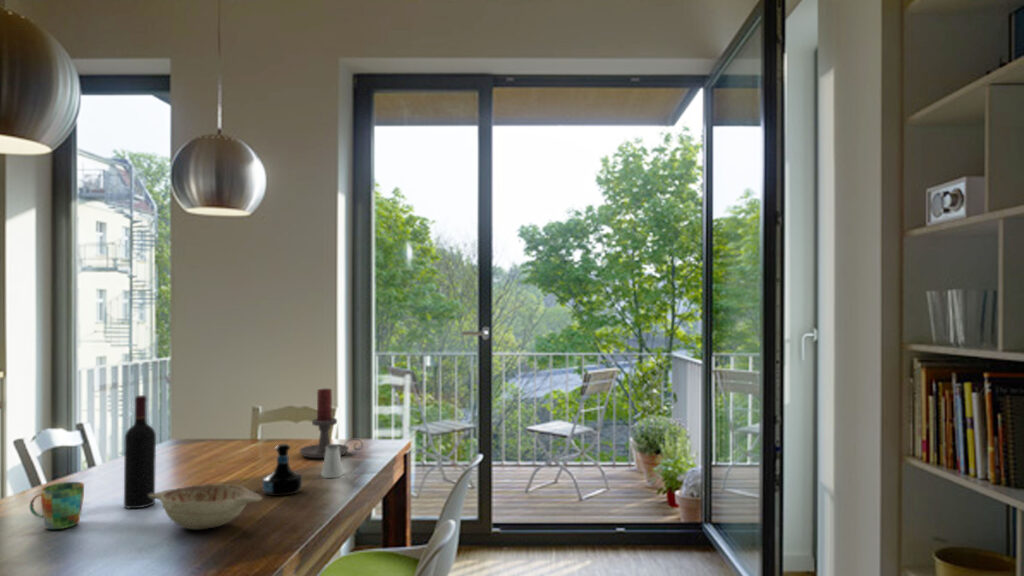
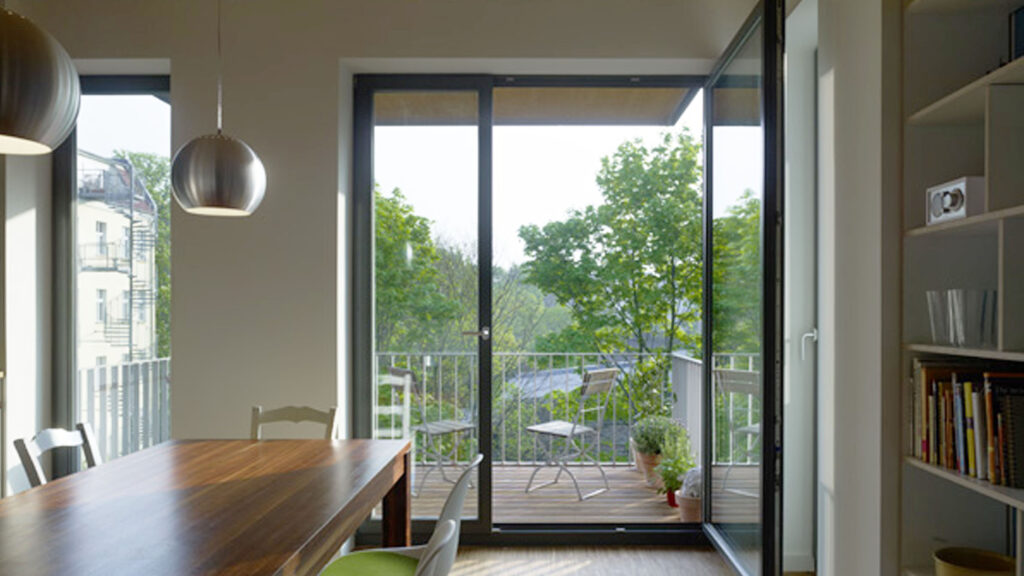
- wine bottle (140, 450)
- tequila bottle (282, 468)
- saltshaker (332, 460)
- mug (55, 506)
- decorative bowl (206, 508)
- candle holder (331, 420)
